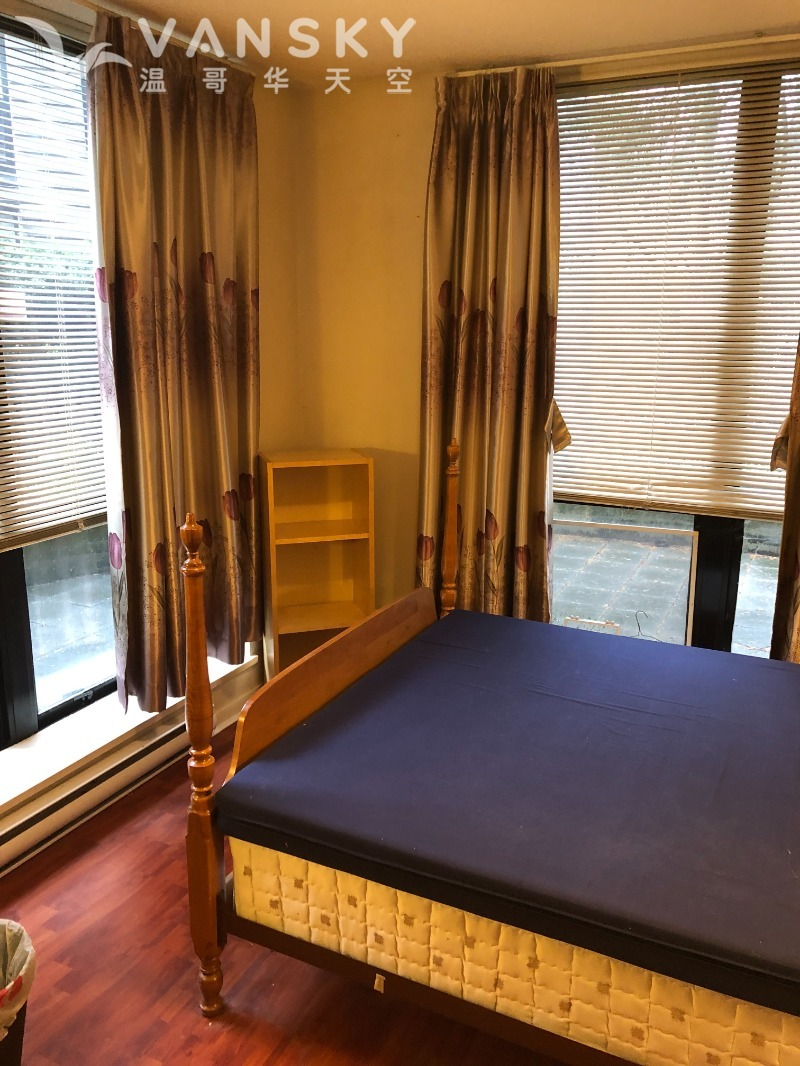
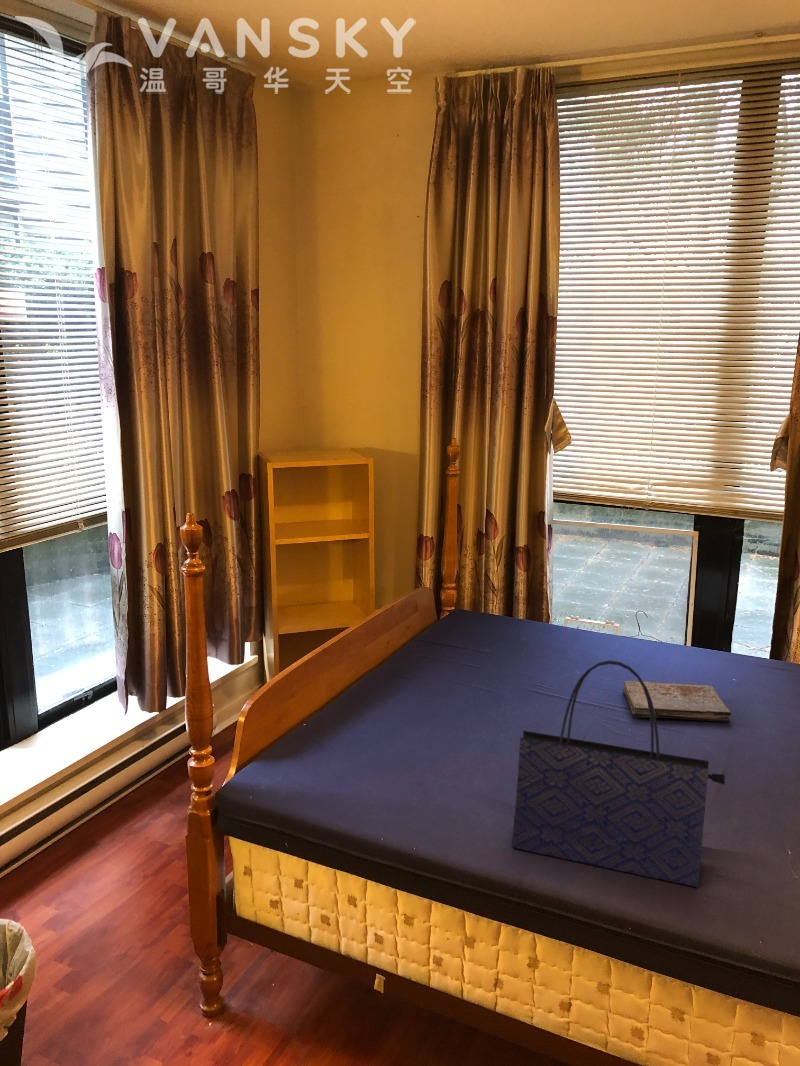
+ tote bag (618, 761)
+ book (674, 700)
